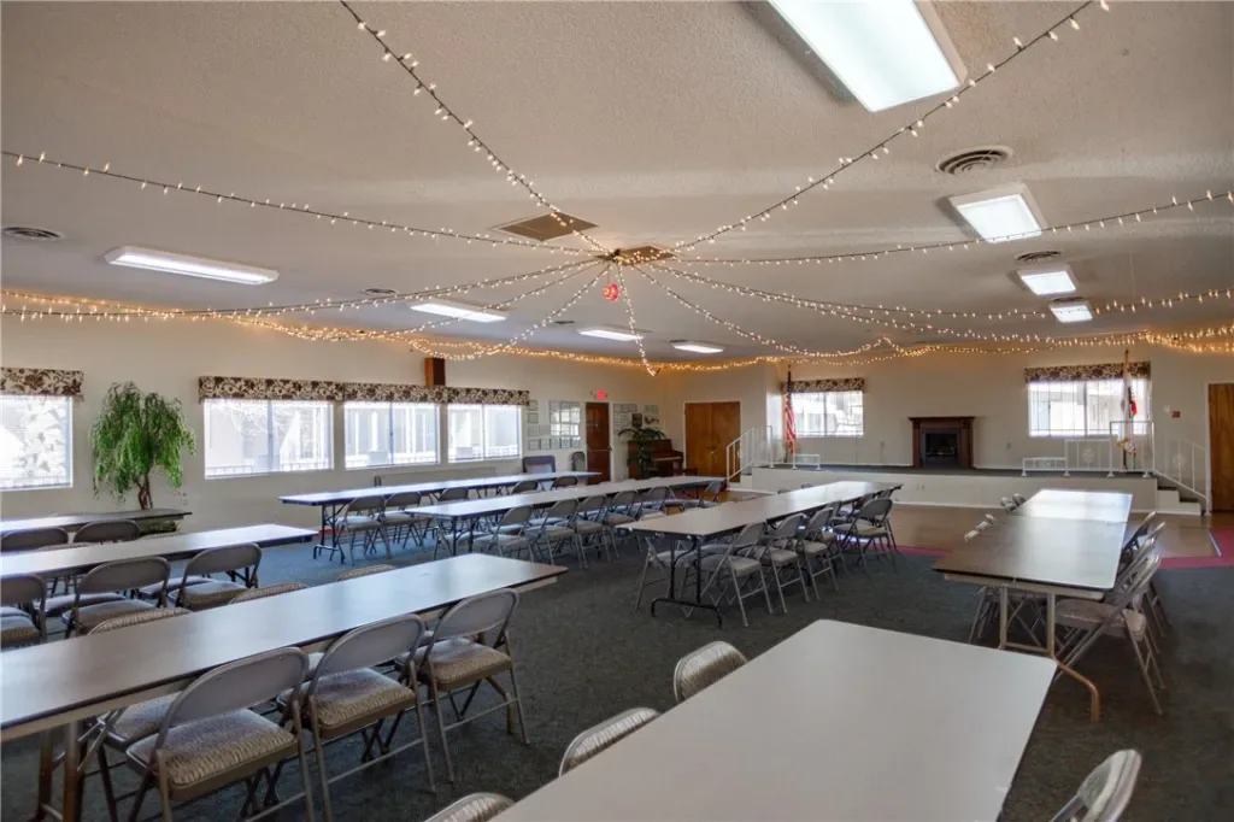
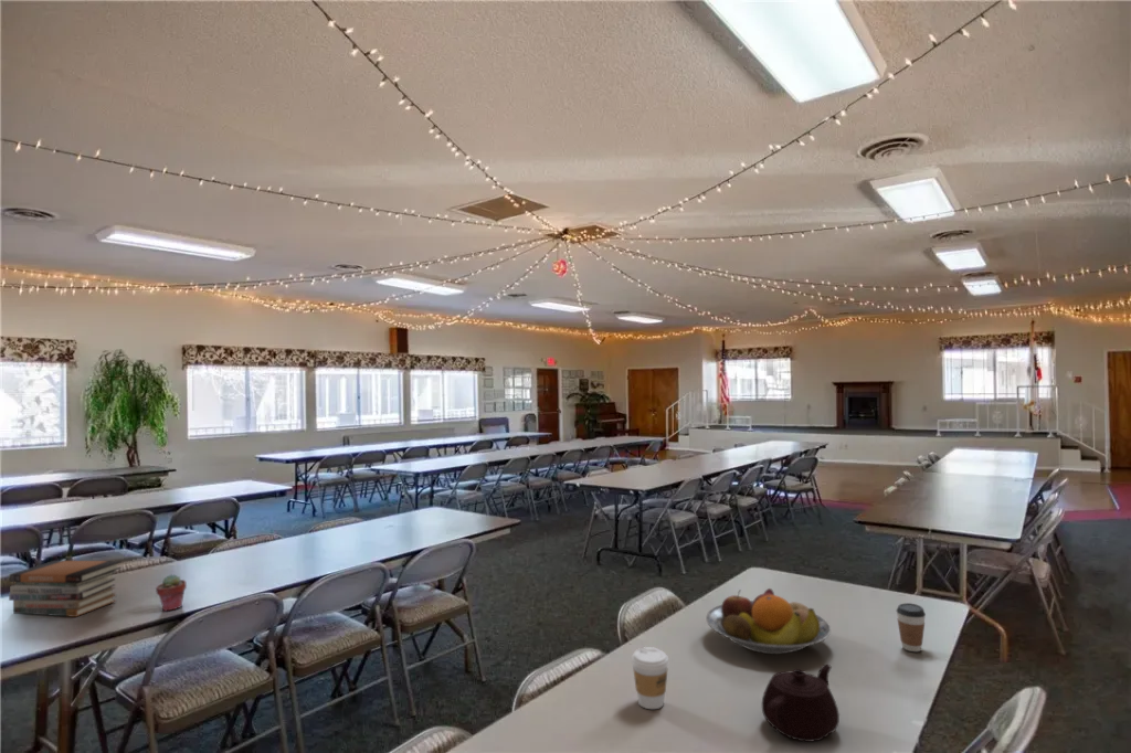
+ potted succulent (171, 591)
+ teapot (801, 698)
+ coffee cup (910, 627)
+ book stack (65, 586)
+ coffee cup (651, 677)
+ fruit bowl (765, 616)
